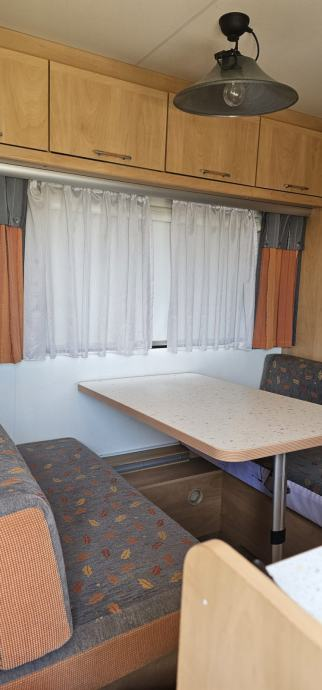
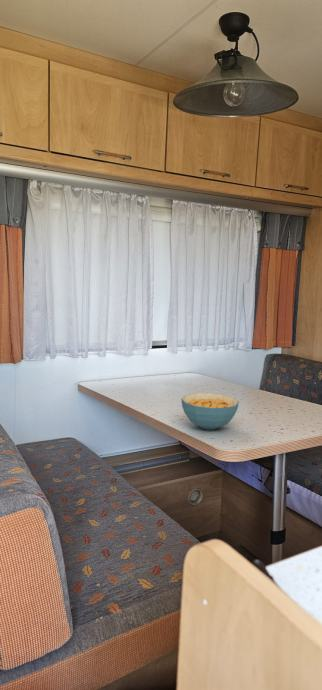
+ cereal bowl (209, 413)
